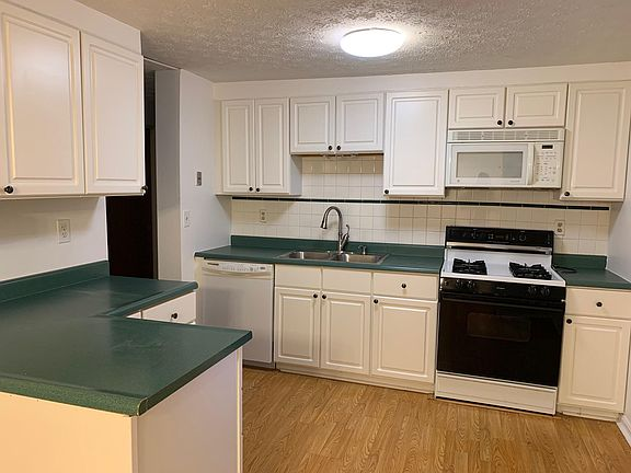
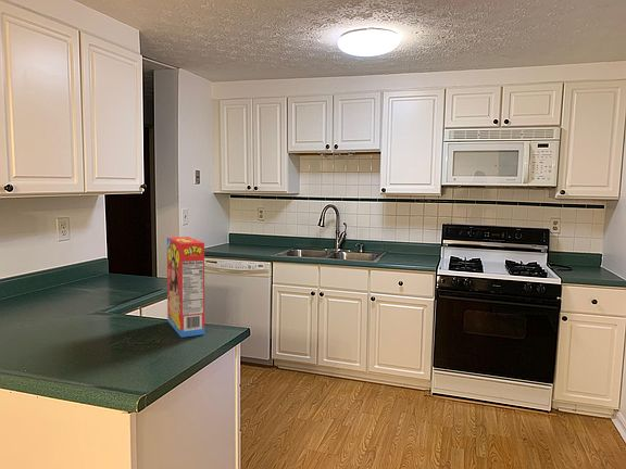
+ cereal box (185, 283)
